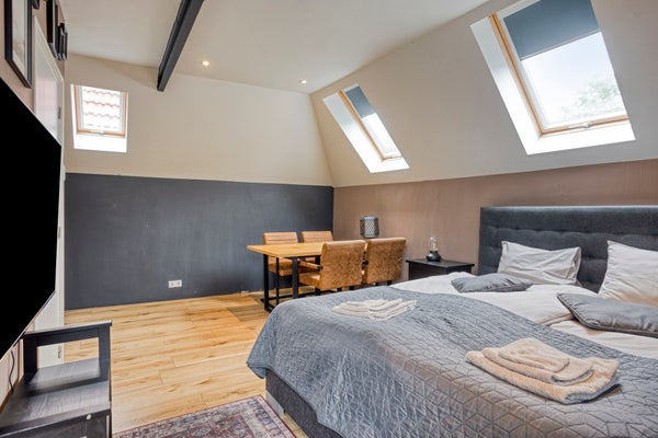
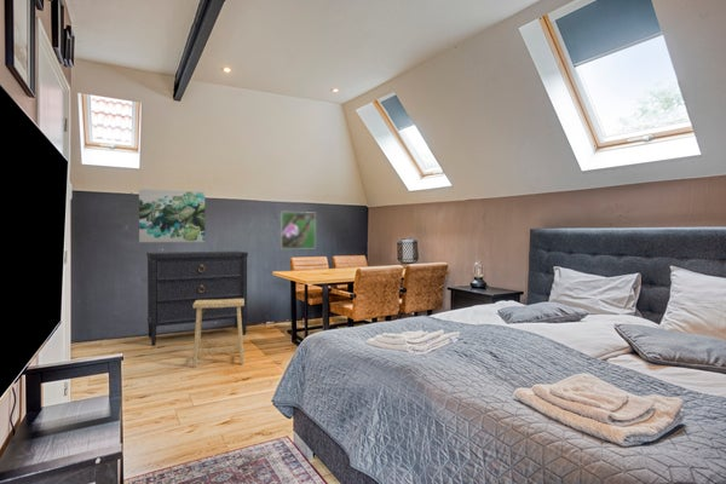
+ stool (219, 342)
+ wall art (173, 215)
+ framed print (298, 230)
+ dresser (197, 294)
